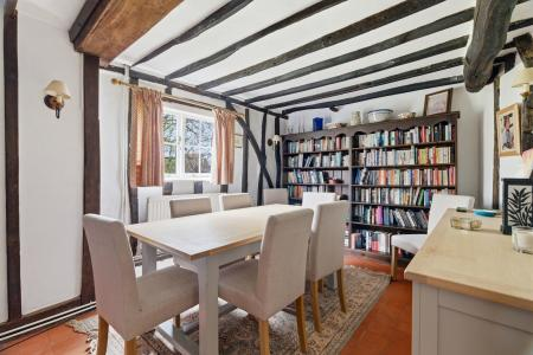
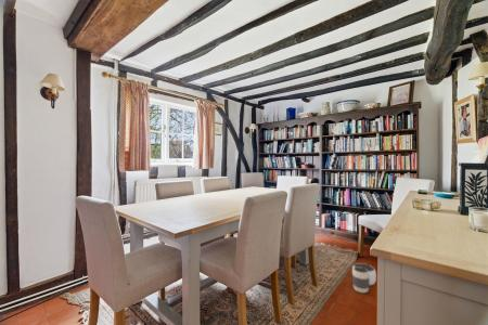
+ waste basket (362, 274)
